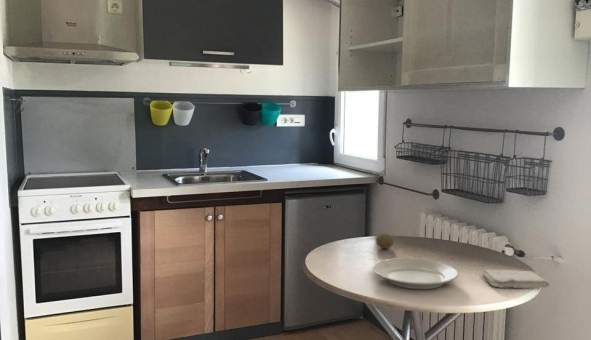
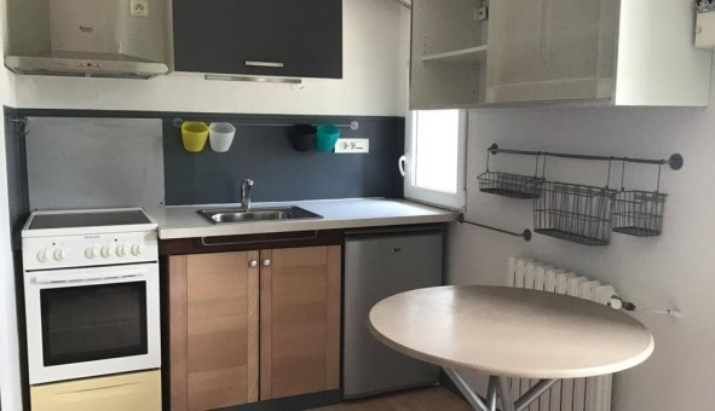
- washcloth (513, 278)
- fruit (384, 240)
- plate (414, 274)
